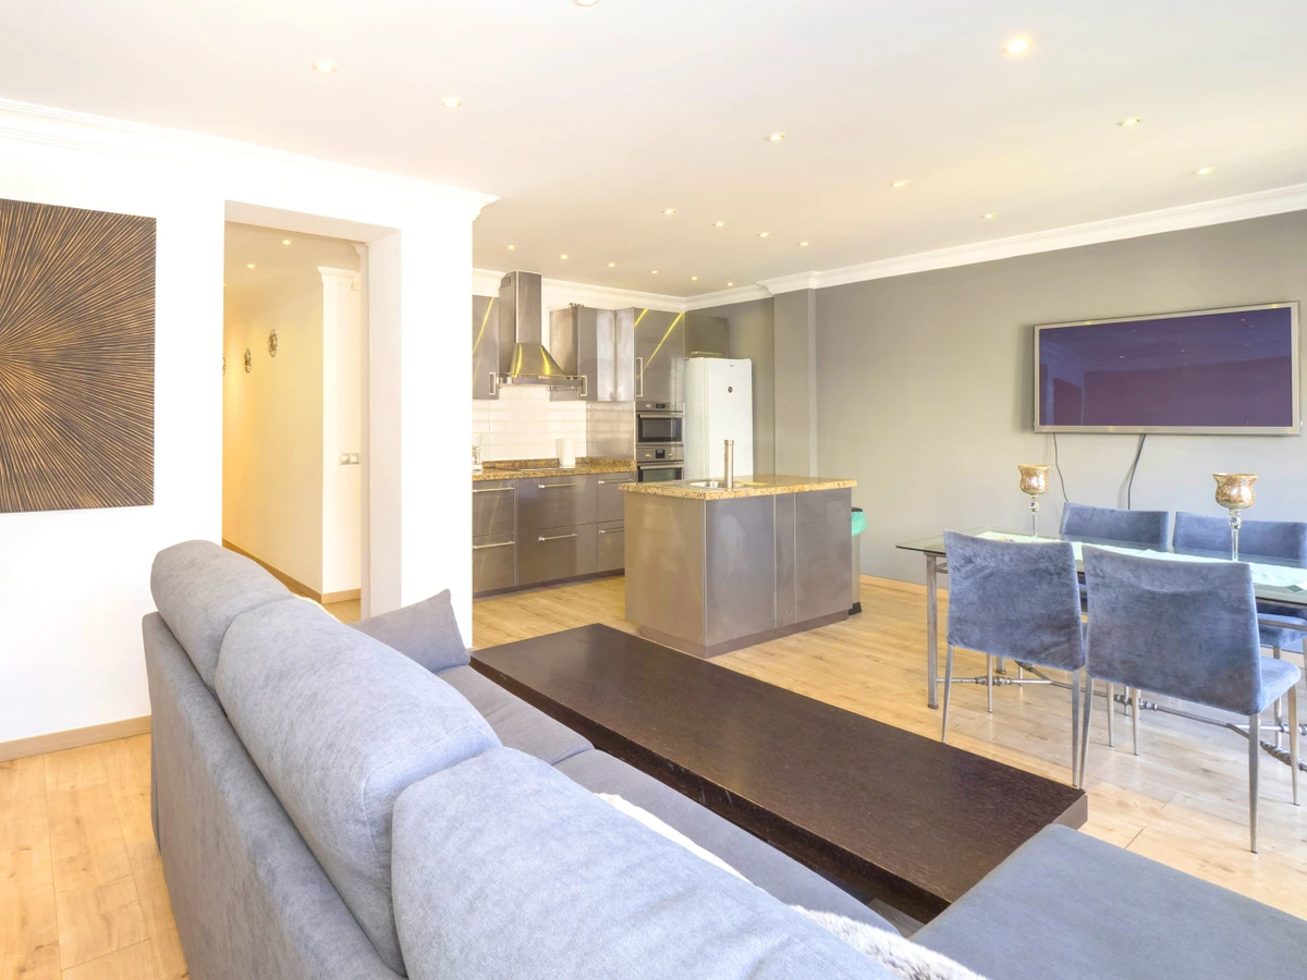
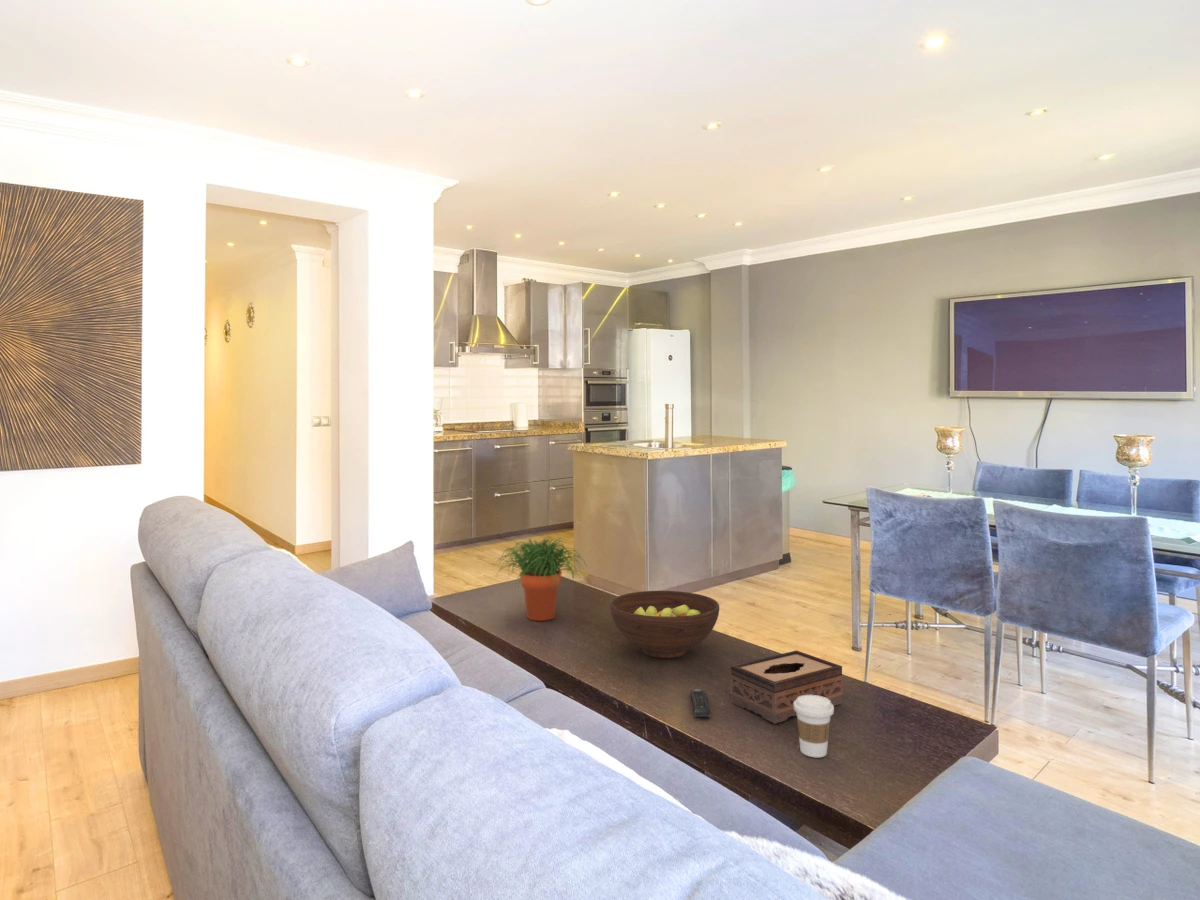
+ potted plant (542, 577)
+ remote control (699, 701)
+ tissue box (786, 684)
+ coffee cup (813, 725)
+ fruit bowl (664, 627)
